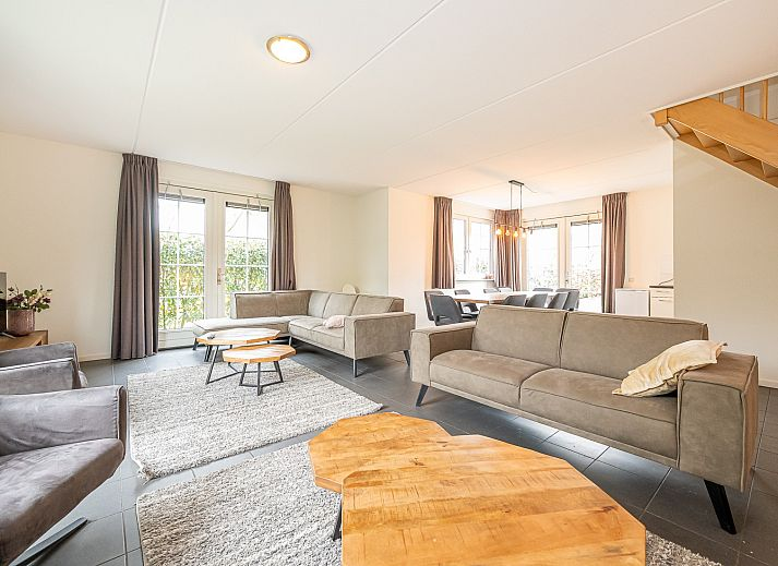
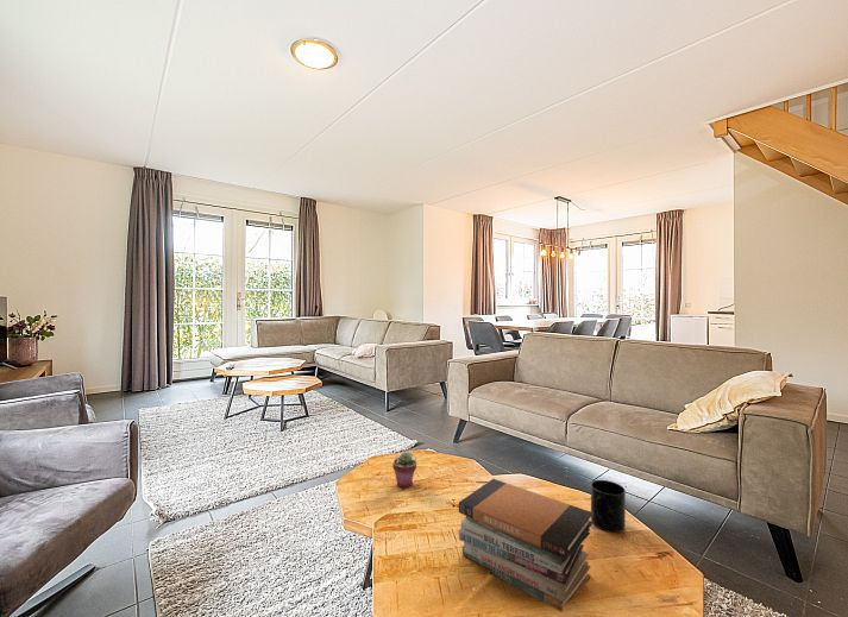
+ potted succulent (404, 467)
+ book stack (522, 535)
+ mug (605, 506)
